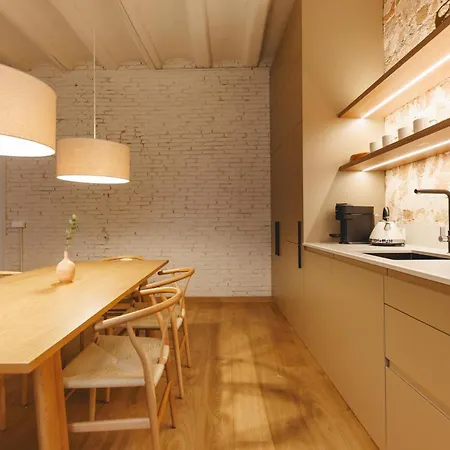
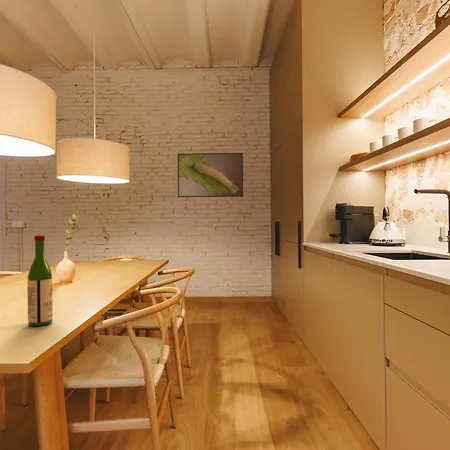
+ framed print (210, 175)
+ wine bottle (40, 279)
